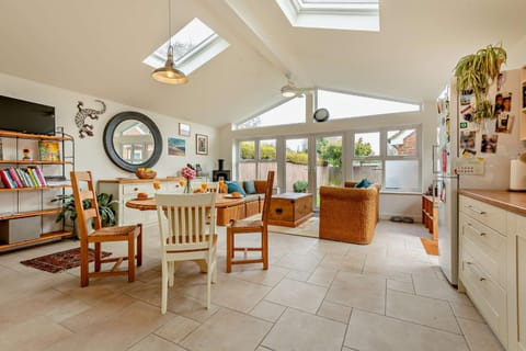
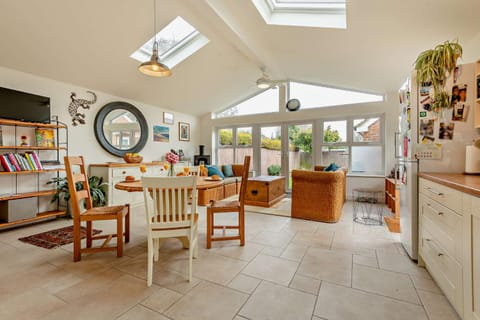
+ side table (365, 205)
